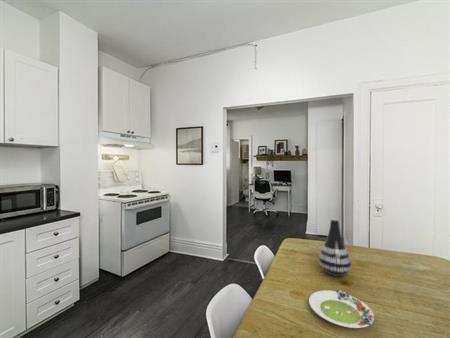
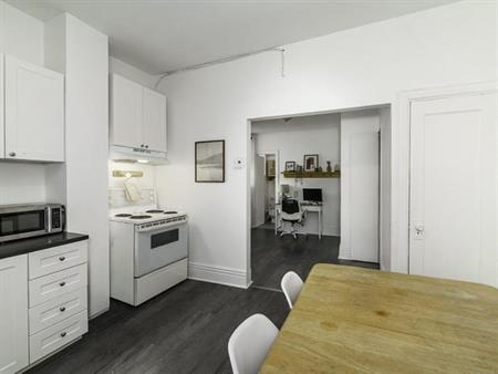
- salad plate (339, 308)
- vase (334, 246)
